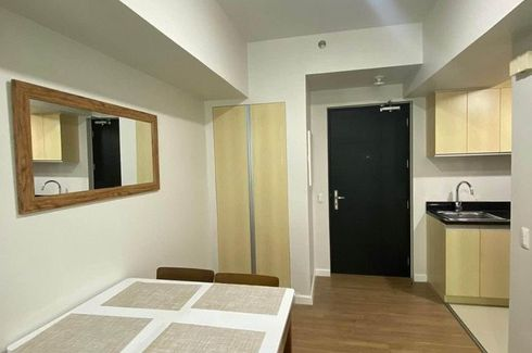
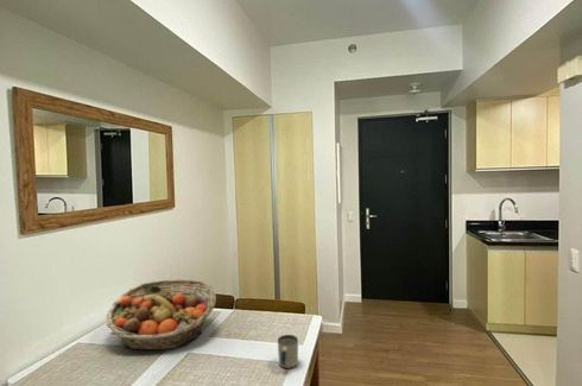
+ fruit basket (163, 312)
+ mug (286, 353)
